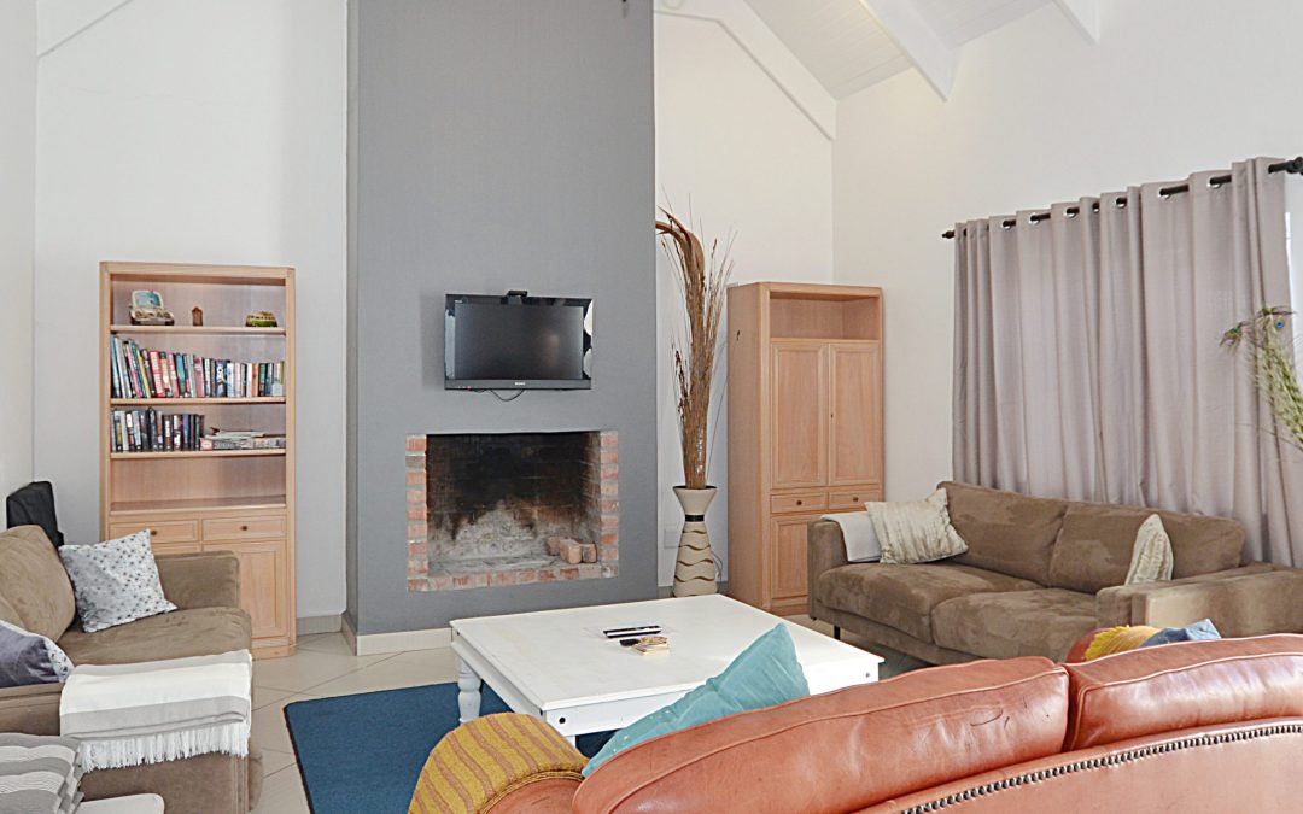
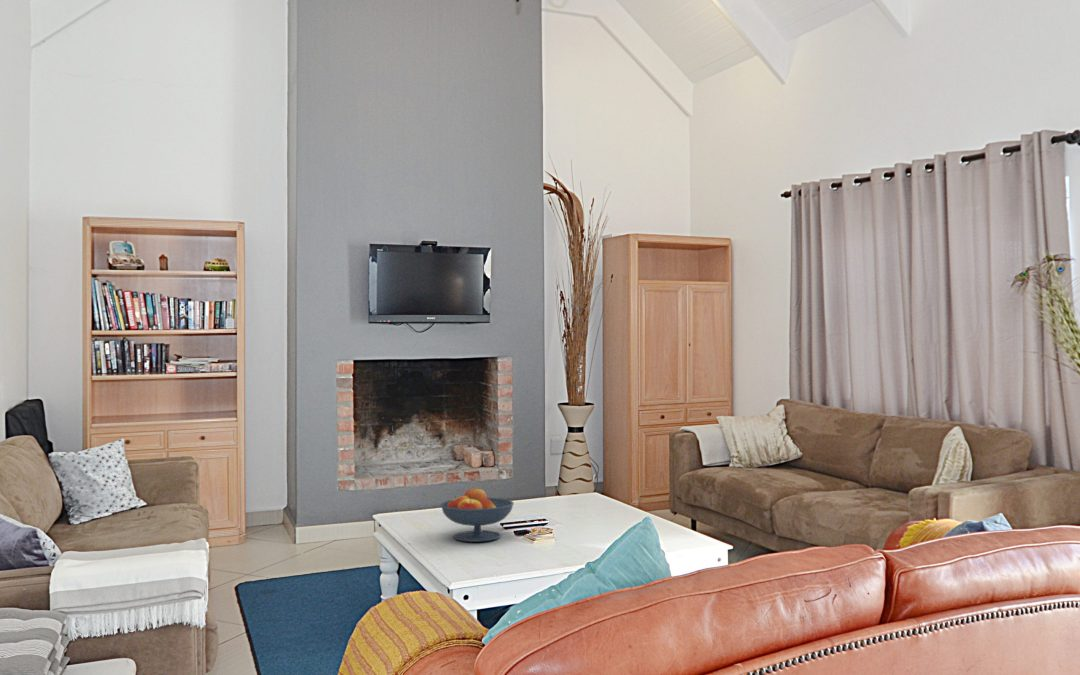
+ fruit bowl (477, 514)
